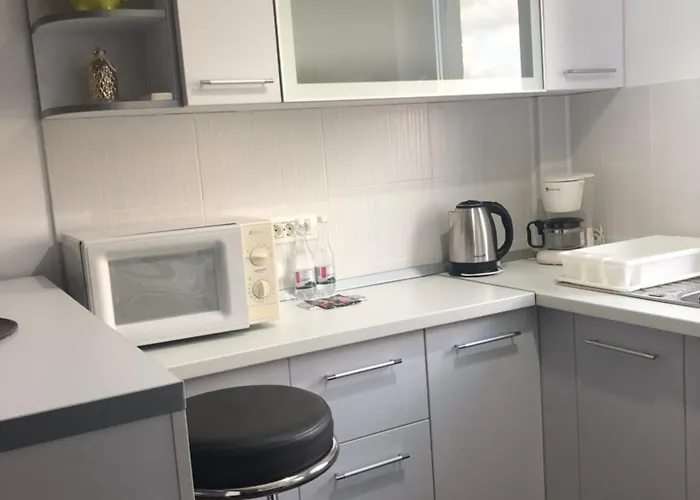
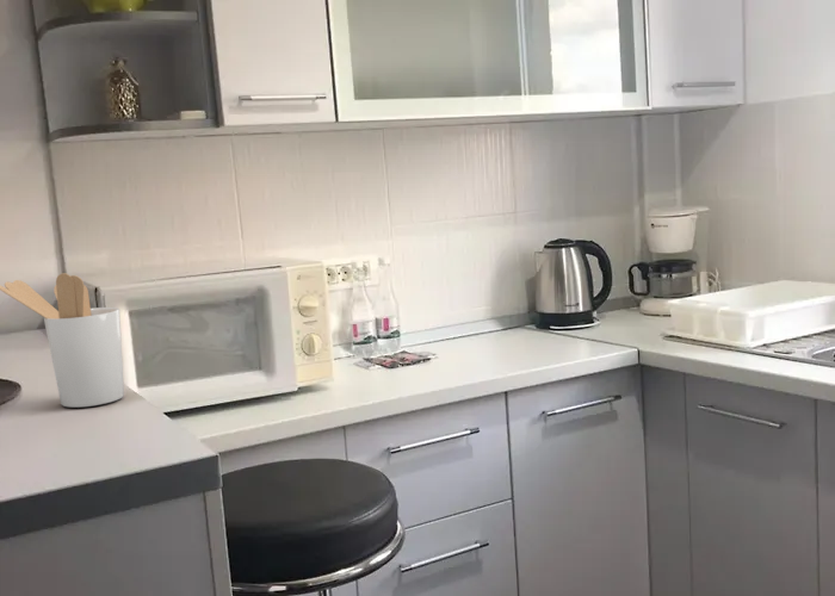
+ utensil holder (64, 337)
